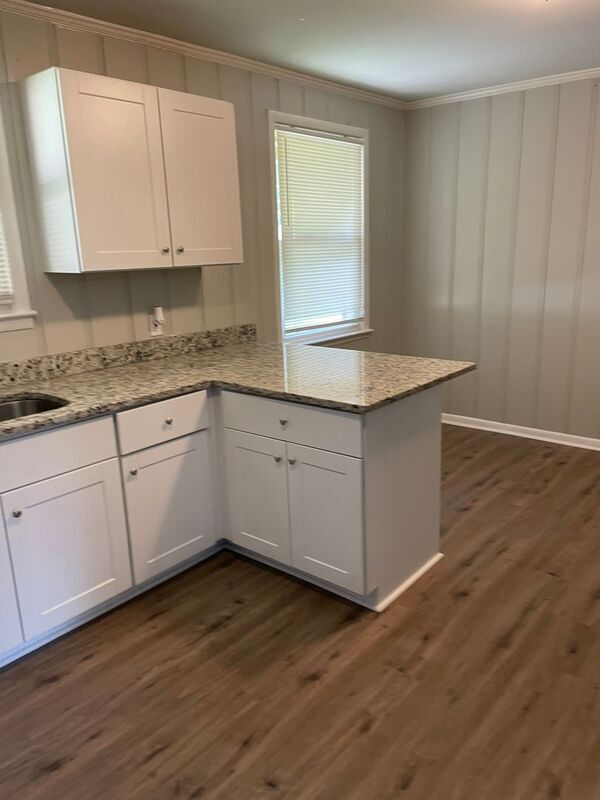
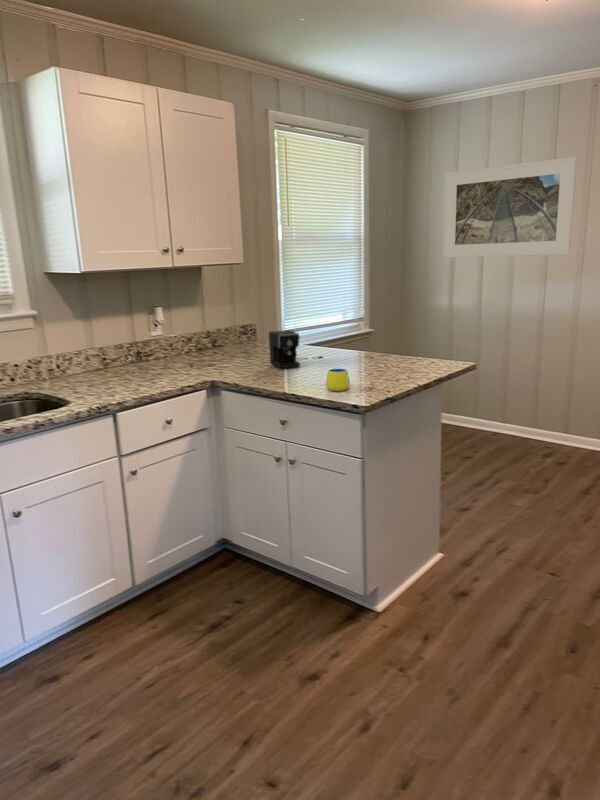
+ coffee maker (298, 345)
+ mug (337, 379)
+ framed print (504, 211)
